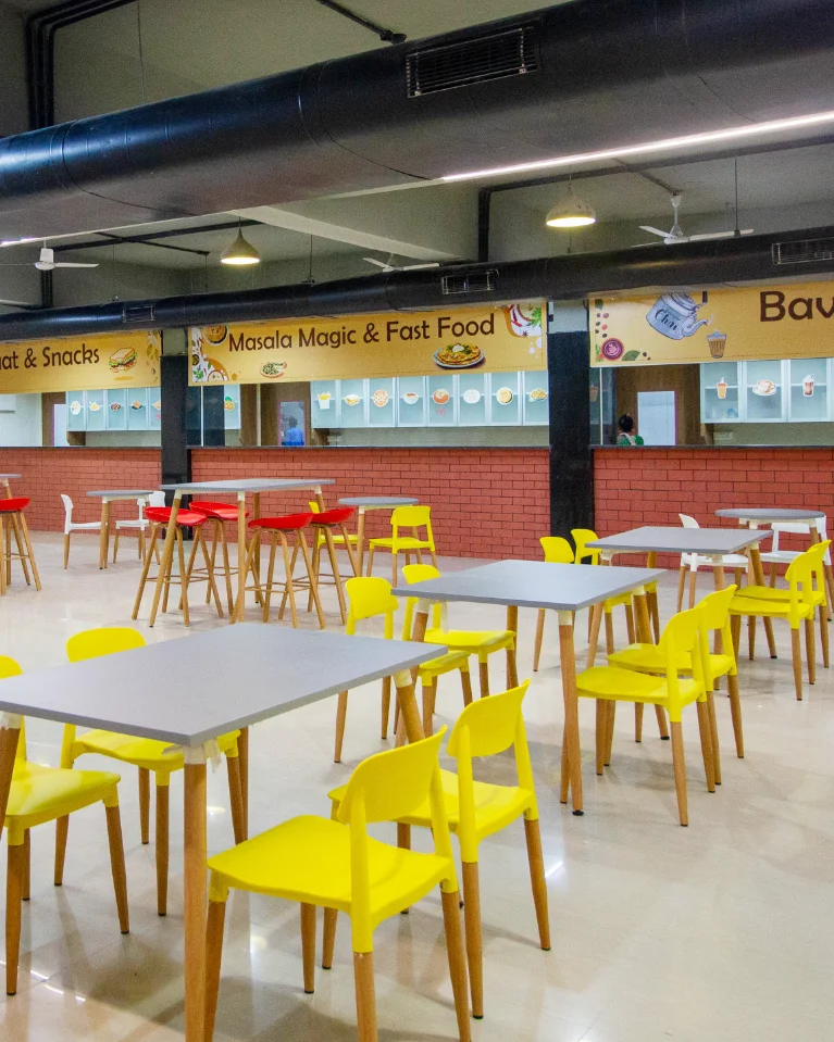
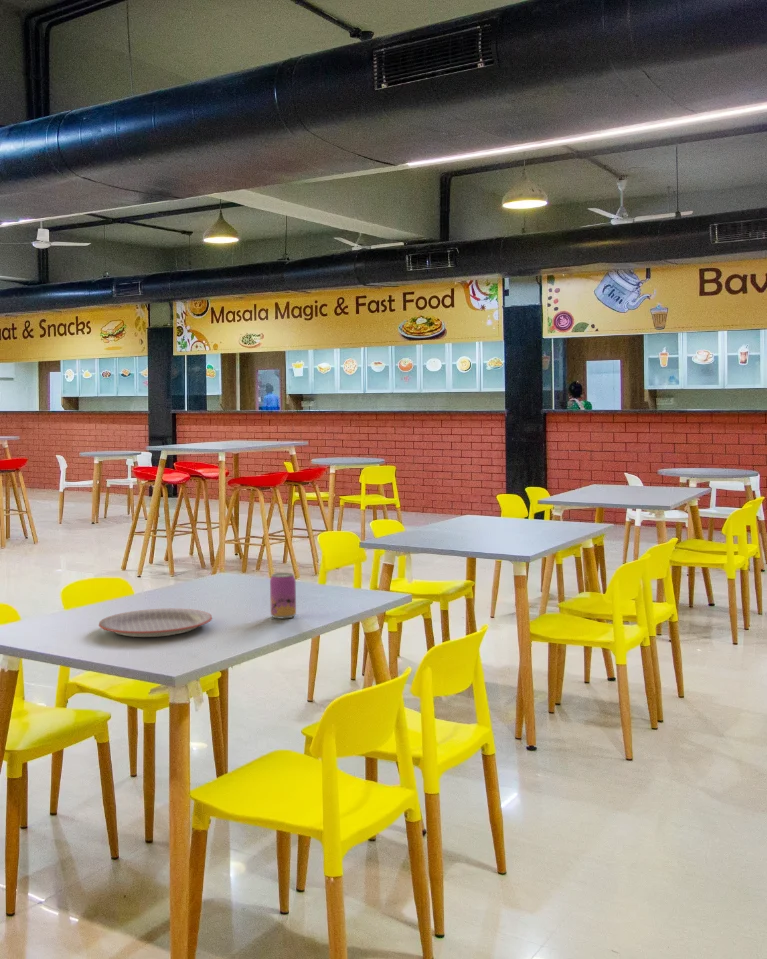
+ plate (156, 623)
+ beverage can (283, 595)
